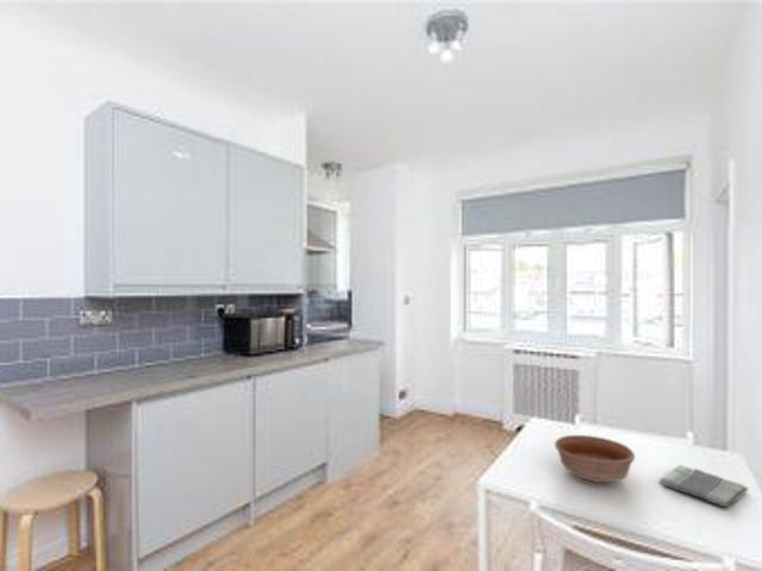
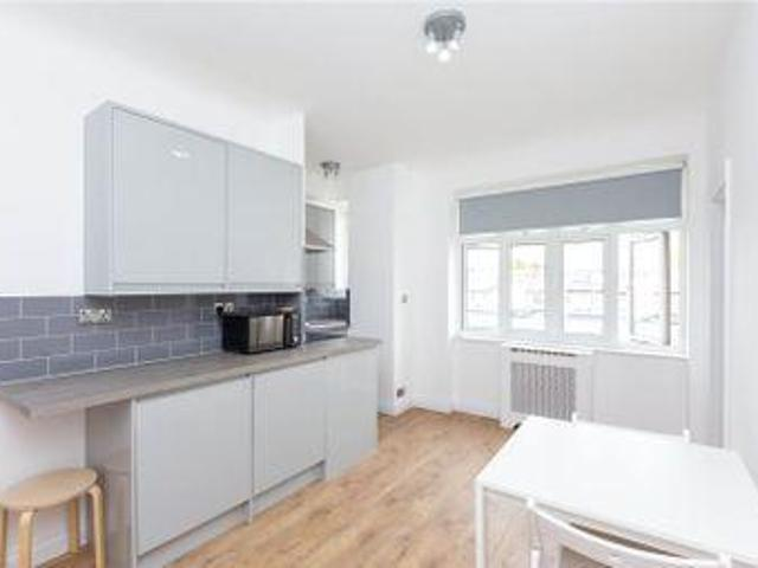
- bowl (593, 462)
- dish towel (702, 483)
